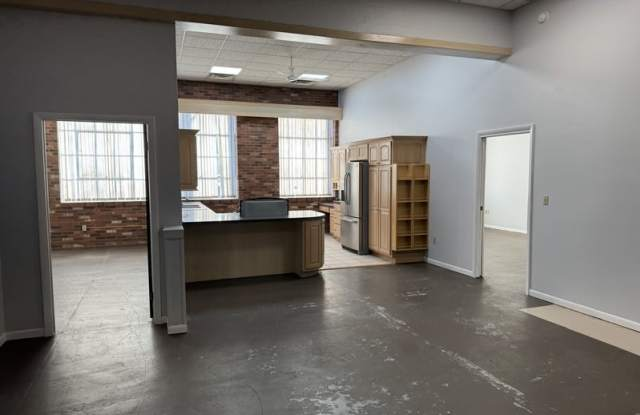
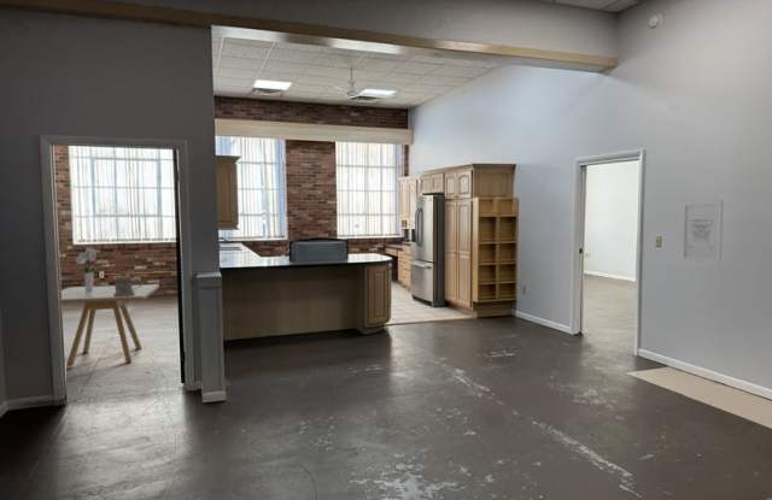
+ wall art (701, 231)
+ dining table (116, 322)
+ bouquet (87, 269)
+ beer mug (127, 280)
